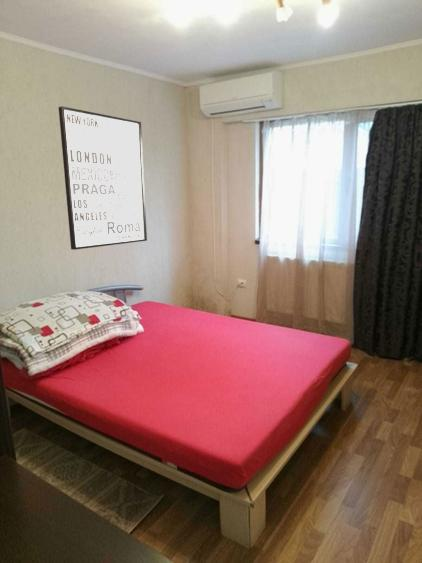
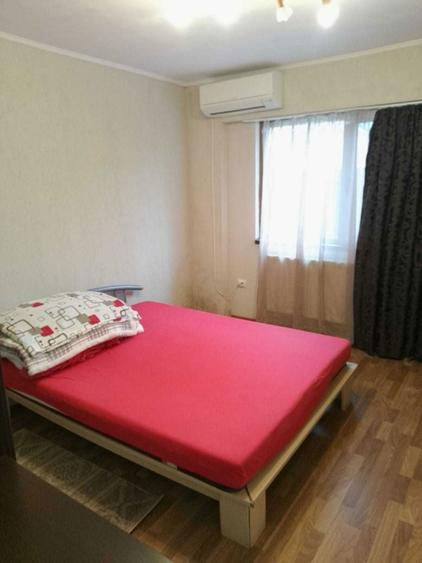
- wall art (108, 182)
